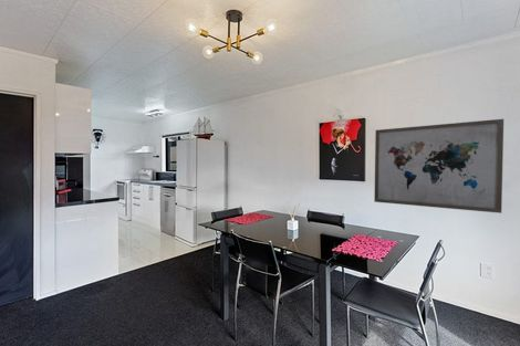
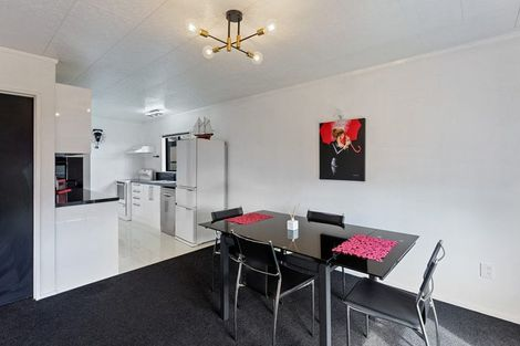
- wall art (429, 166)
